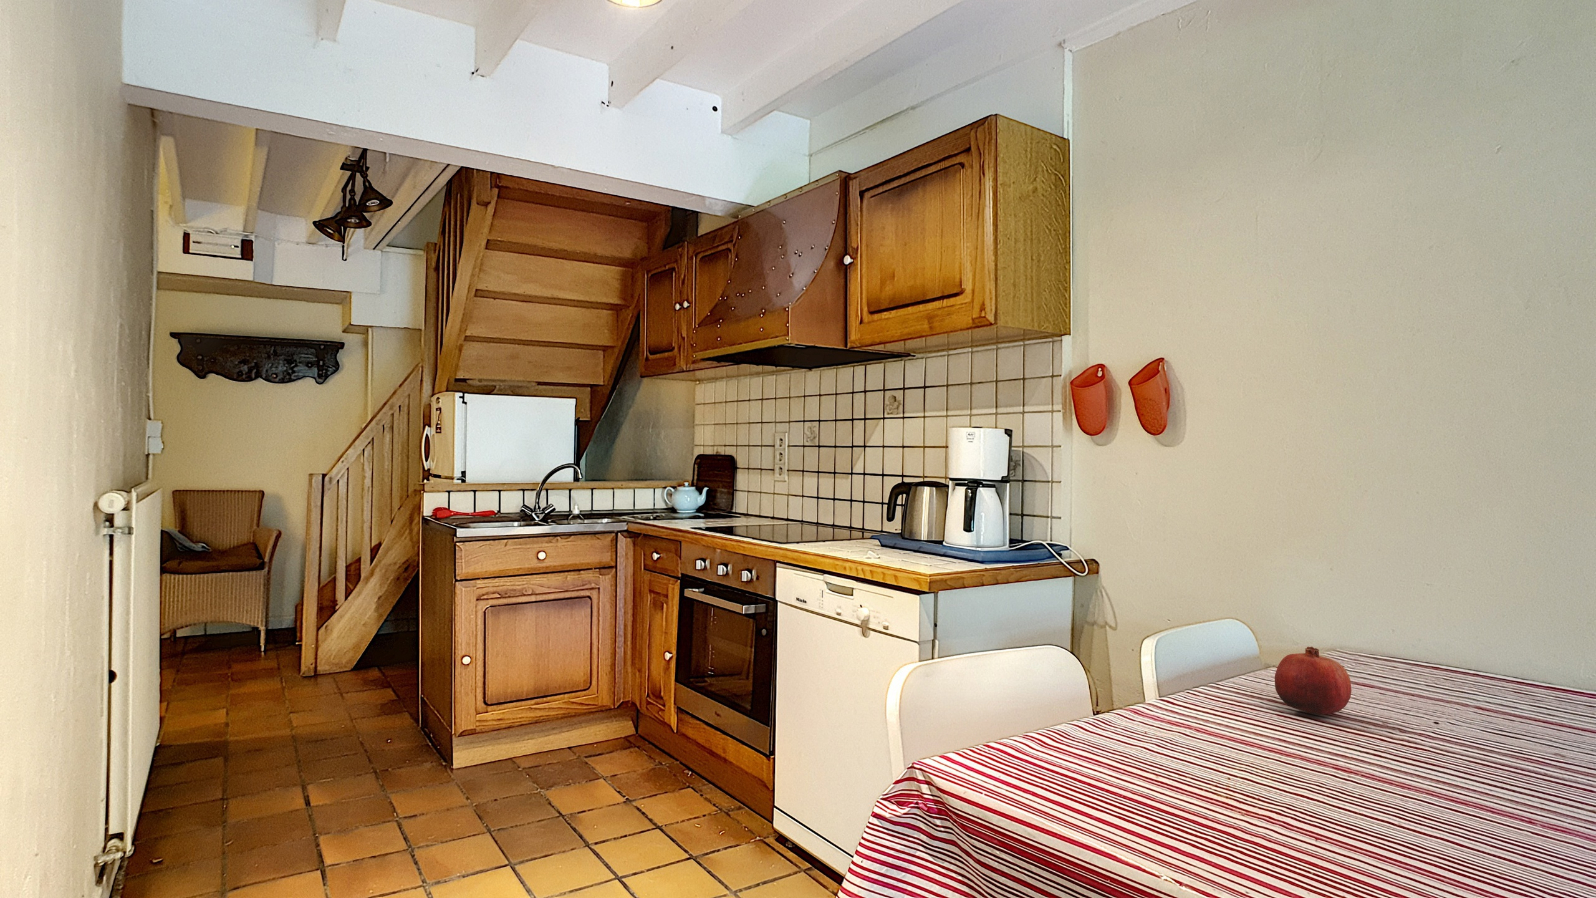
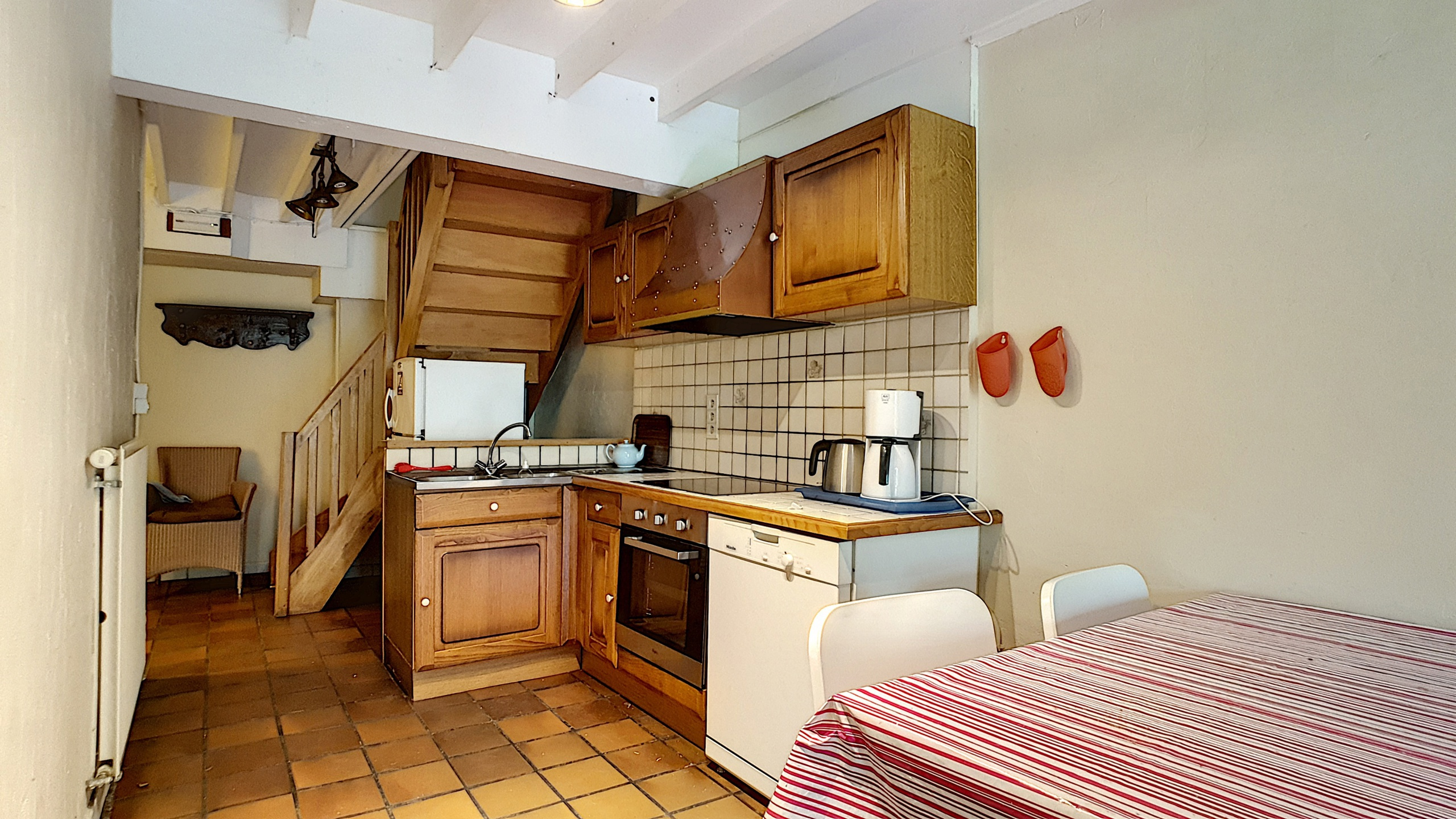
- fruit (1312, 681)
